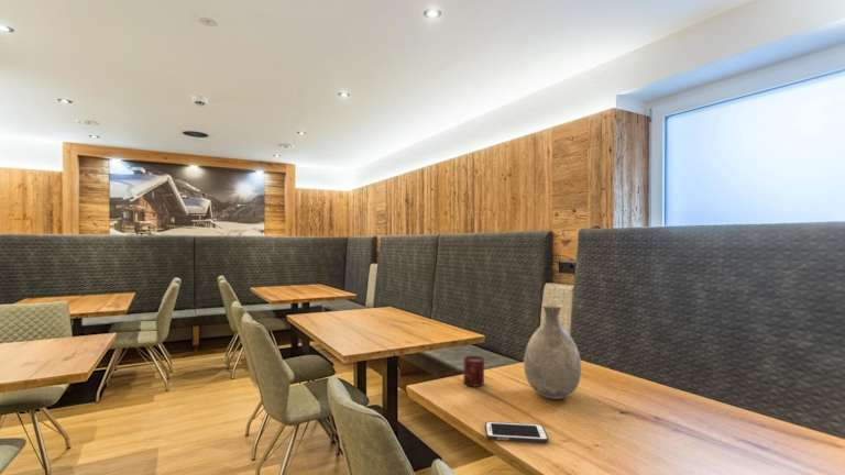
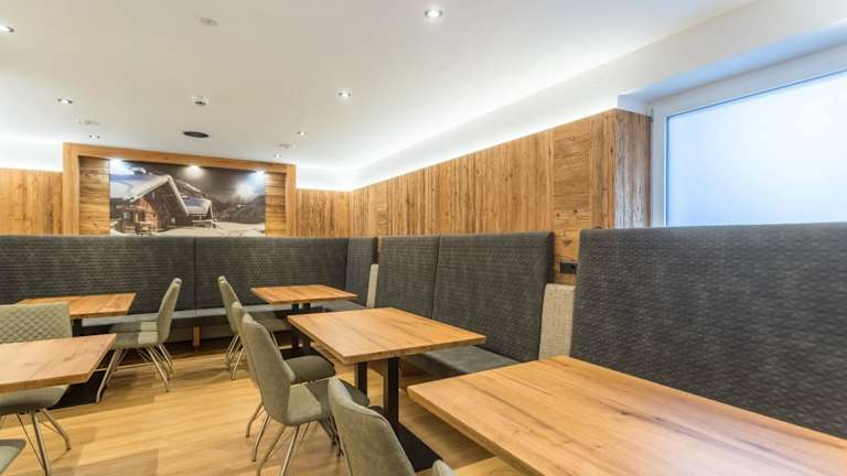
- cup (473, 372)
- cell phone (515, 431)
- vase (551, 349)
